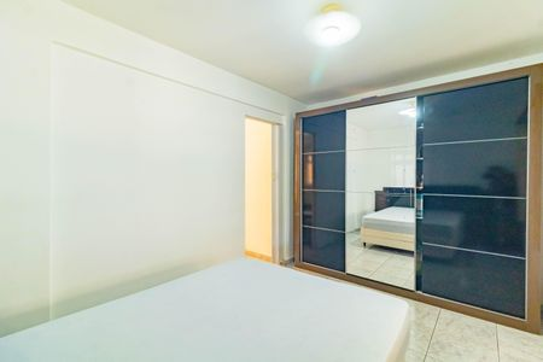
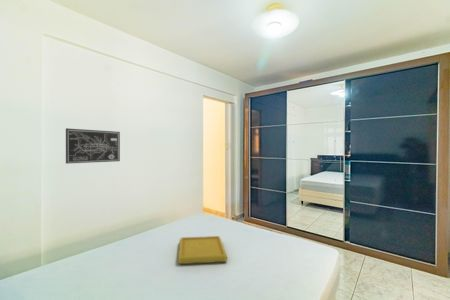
+ wall art (95, 146)
+ serving tray (201, 248)
